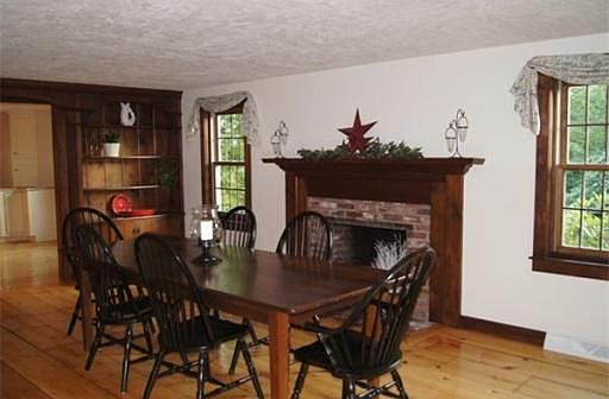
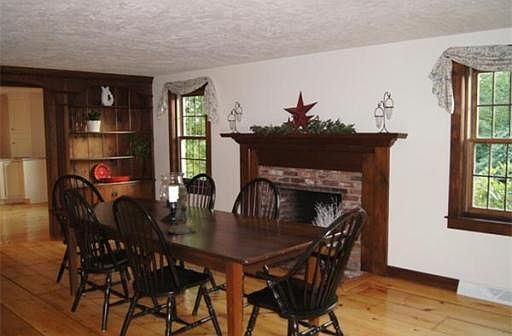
+ candlestick (183, 209)
